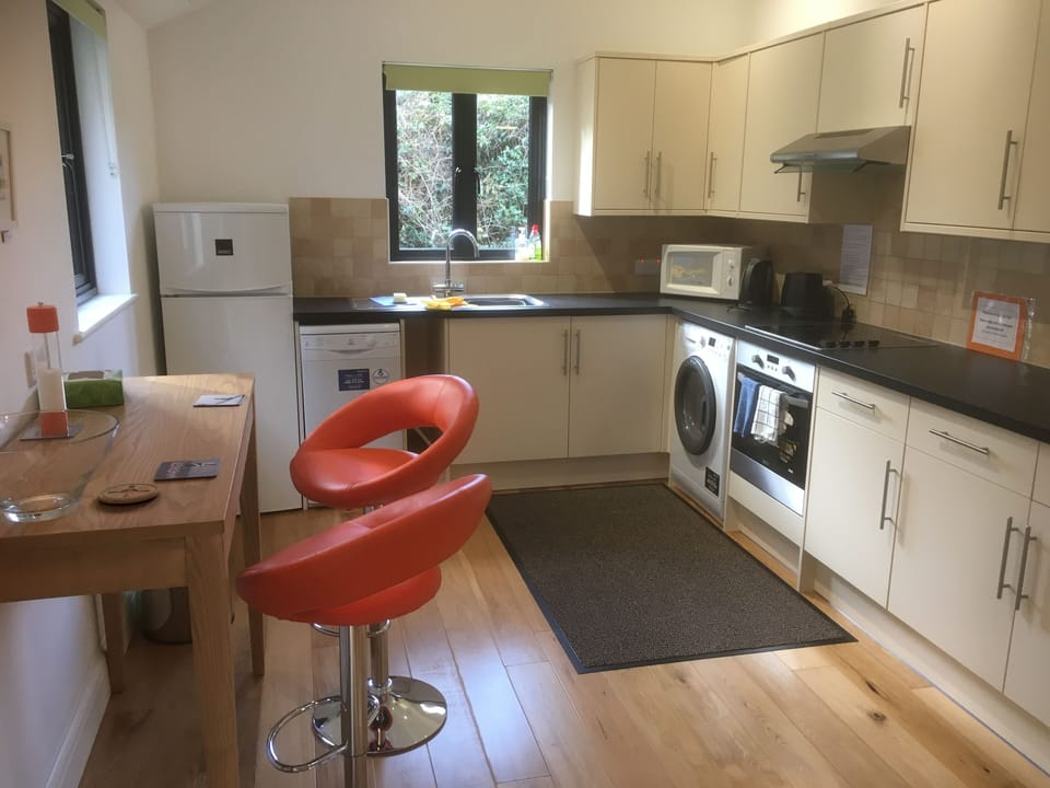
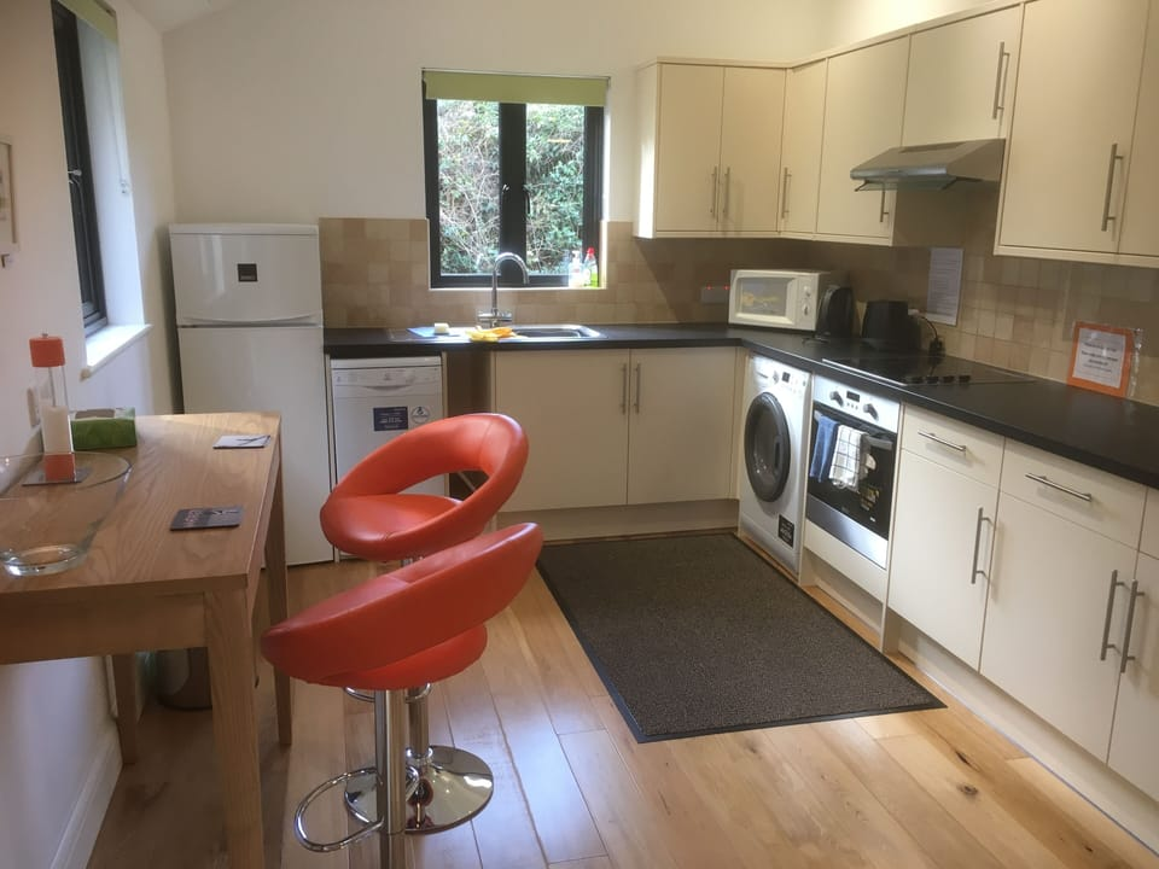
- coaster (129, 493)
